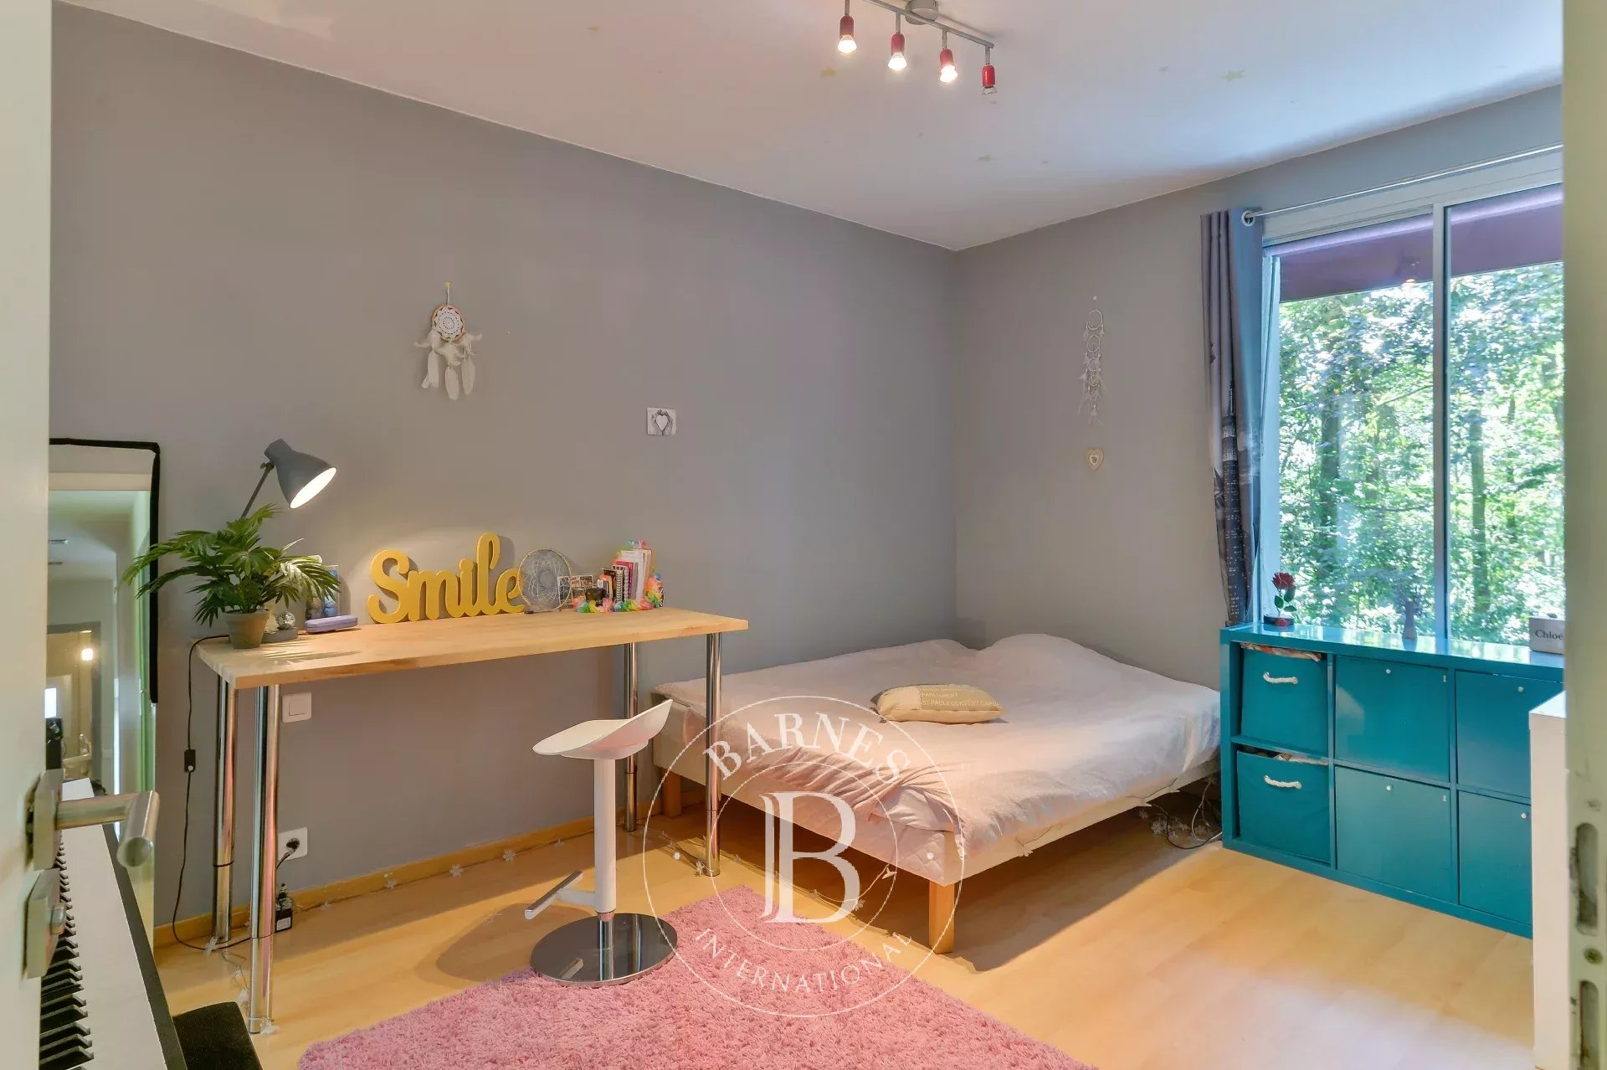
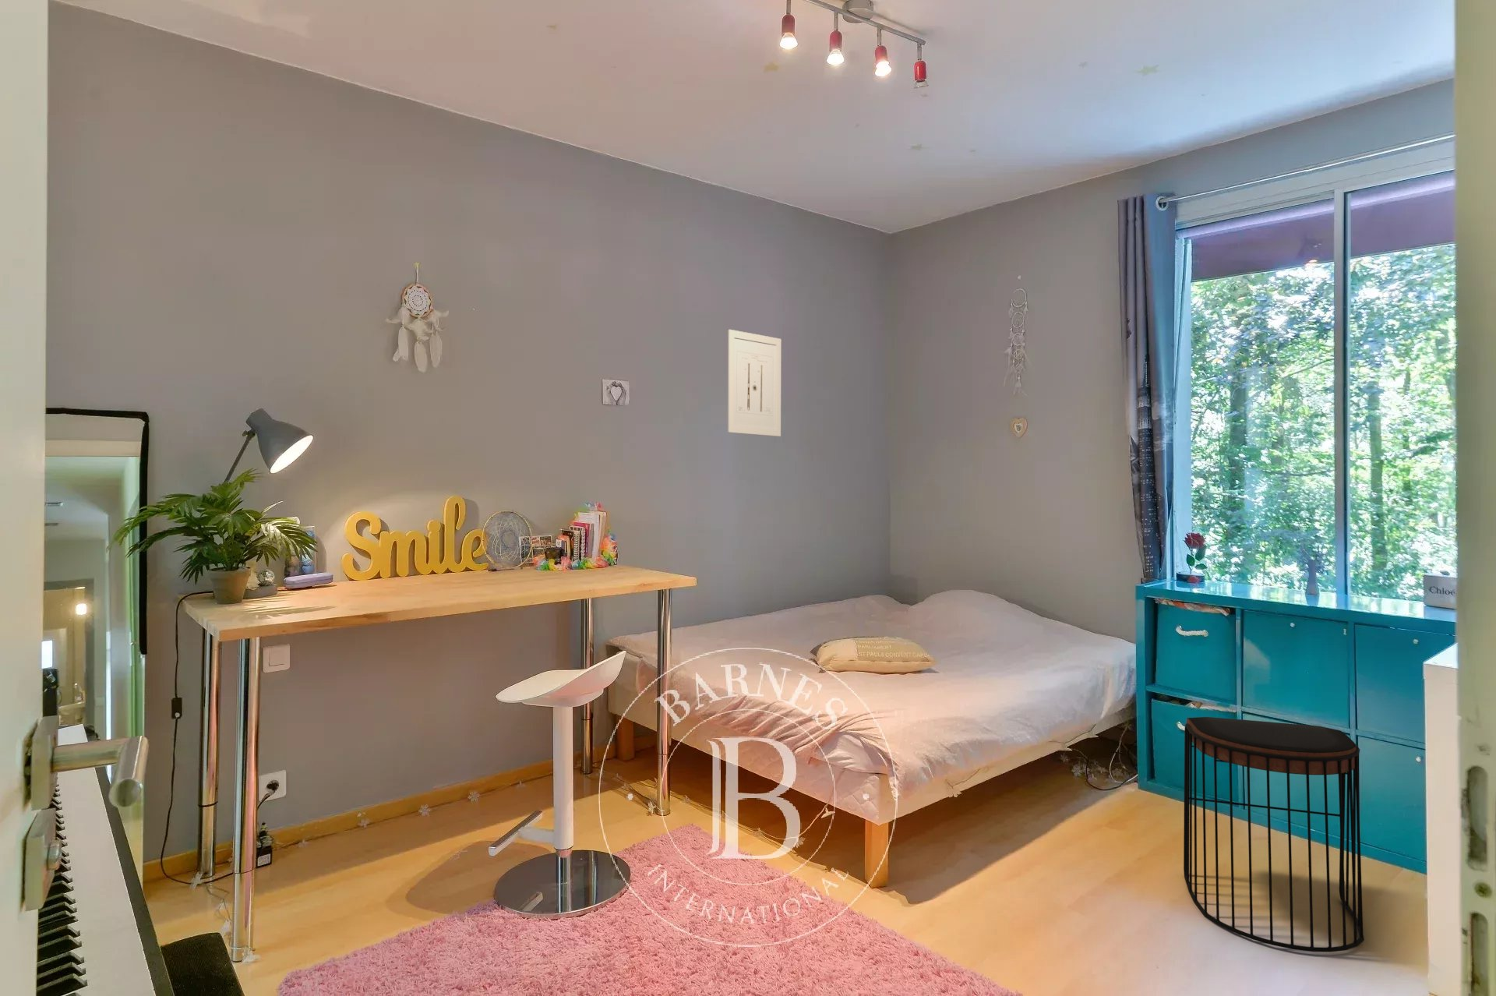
+ wall art (755, 385)
+ stool (1270, 825)
